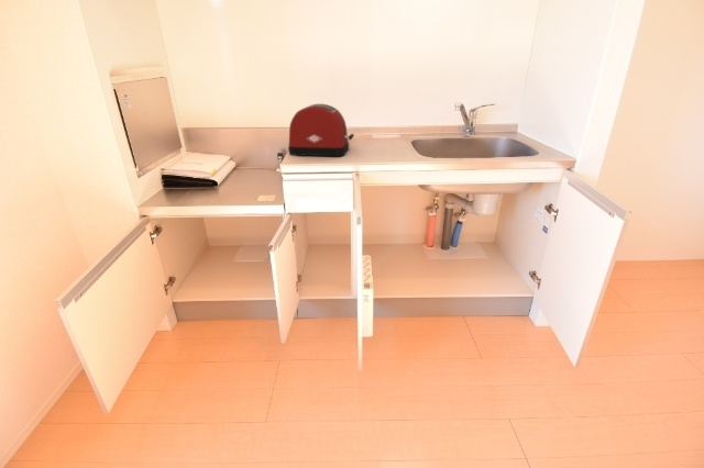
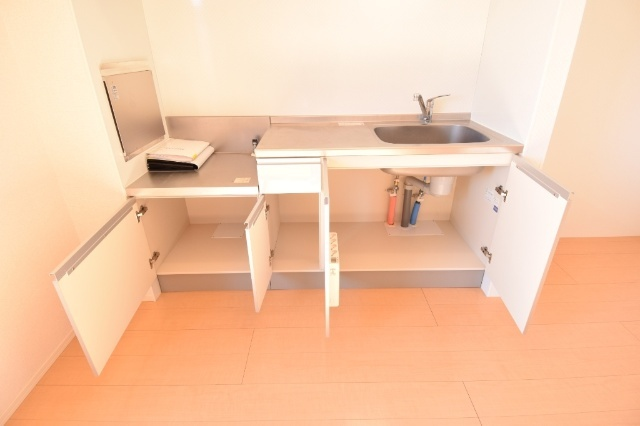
- toaster (318, 129)
